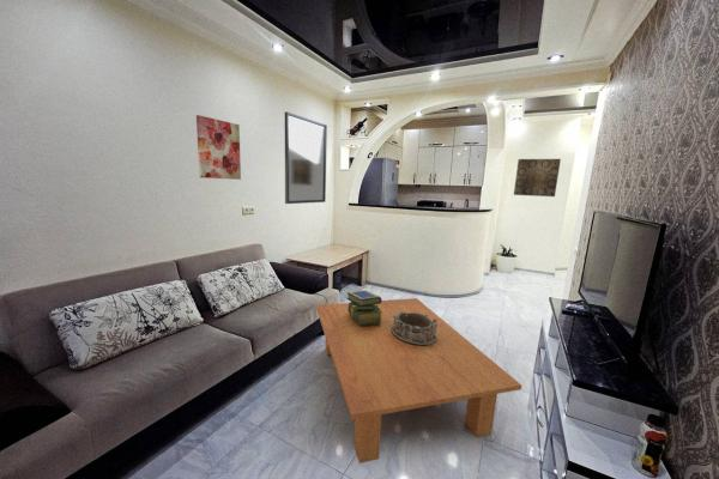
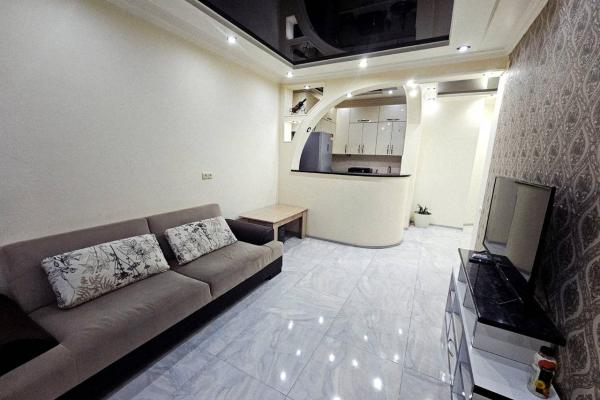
- wall art (536, 177)
- home mirror (307, 162)
- stack of books (363, 305)
- coffee table (393, 359)
- wall art (219, 150)
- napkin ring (413, 325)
